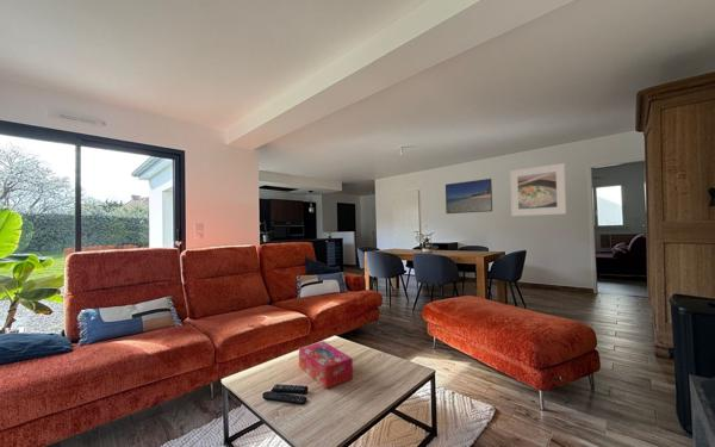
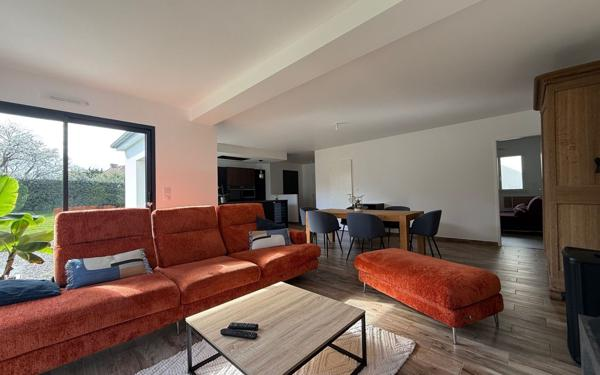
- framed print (467, 197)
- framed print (536, 191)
- tissue box (324, 362)
